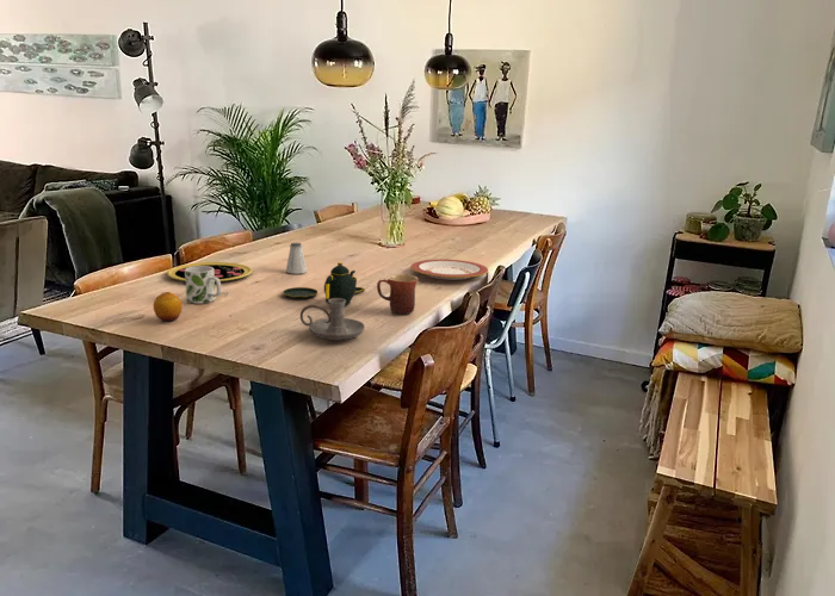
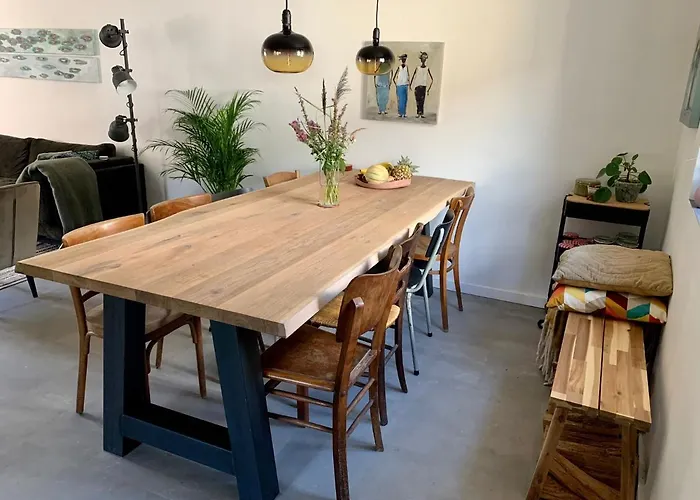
- plate (449, 271)
- teapot (327, 277)
- mug (204, 285)
- candle holder (330, 317)
- mug (396, 294)
- fruit (167, 306)
- saltshaker (296, 256)
- pizza (214, 272)
